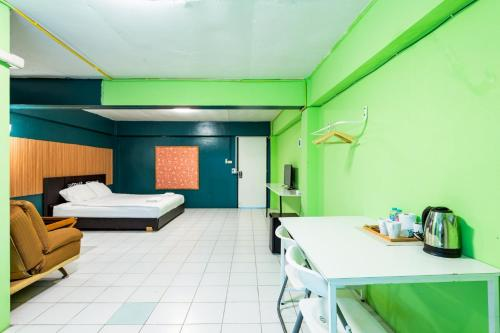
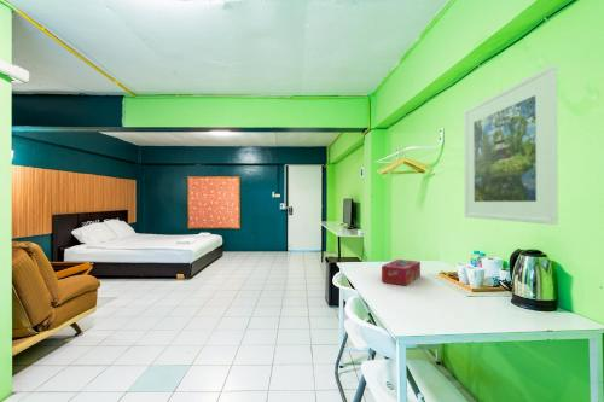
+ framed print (501, 156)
+ tissue box (401, 270)
